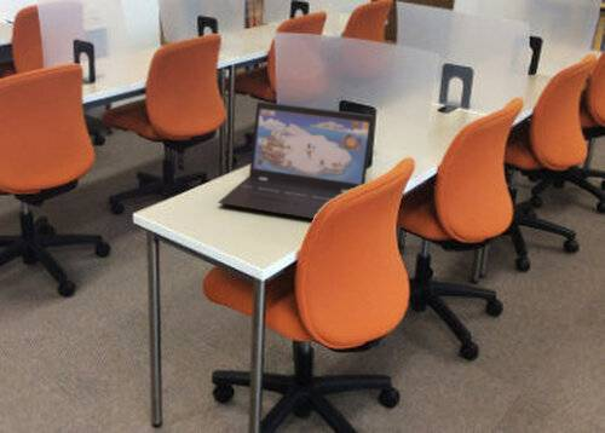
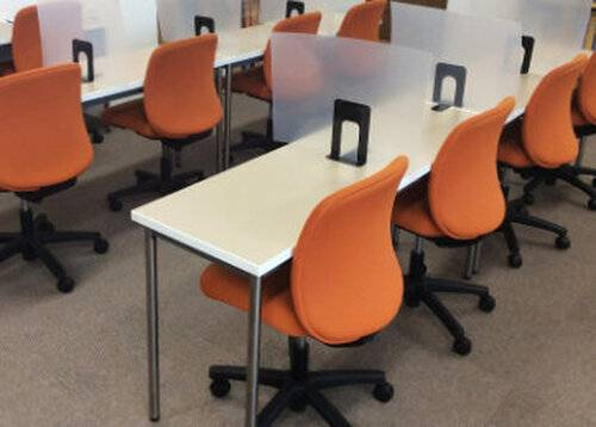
- laptop (296, 160)
